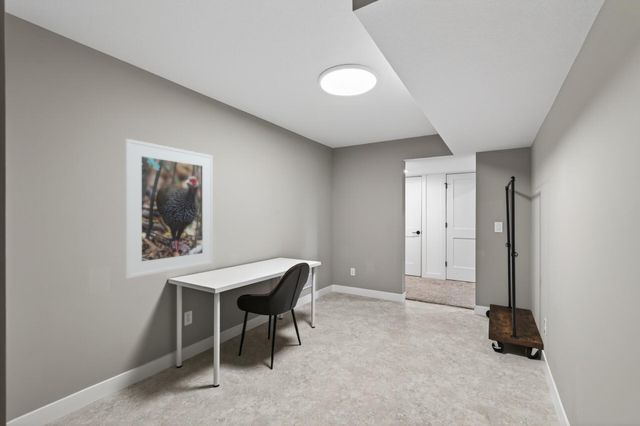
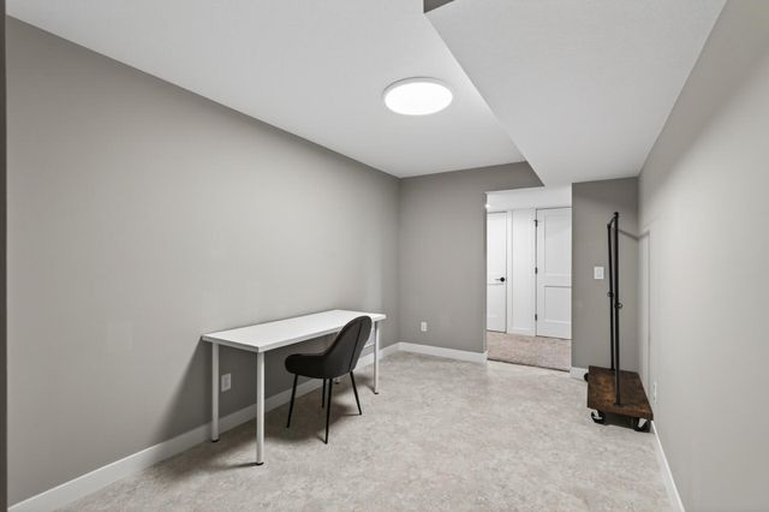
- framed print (174, 209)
